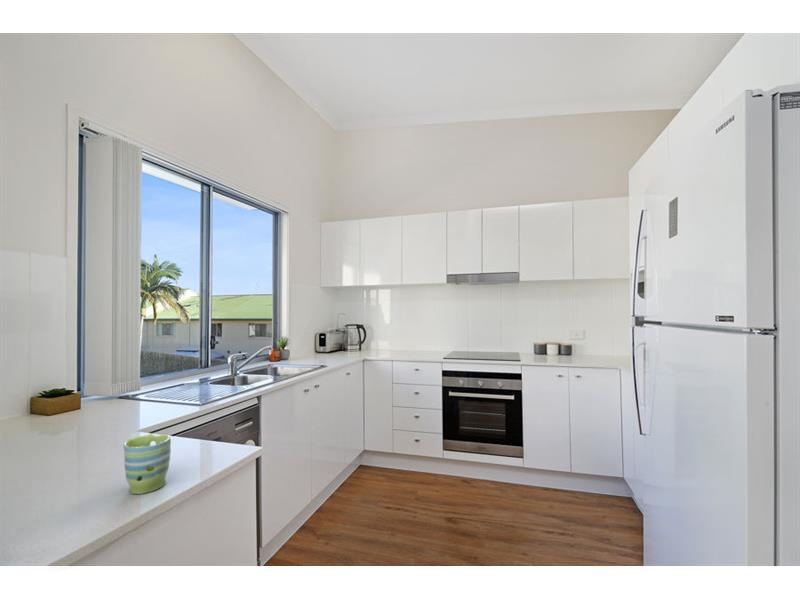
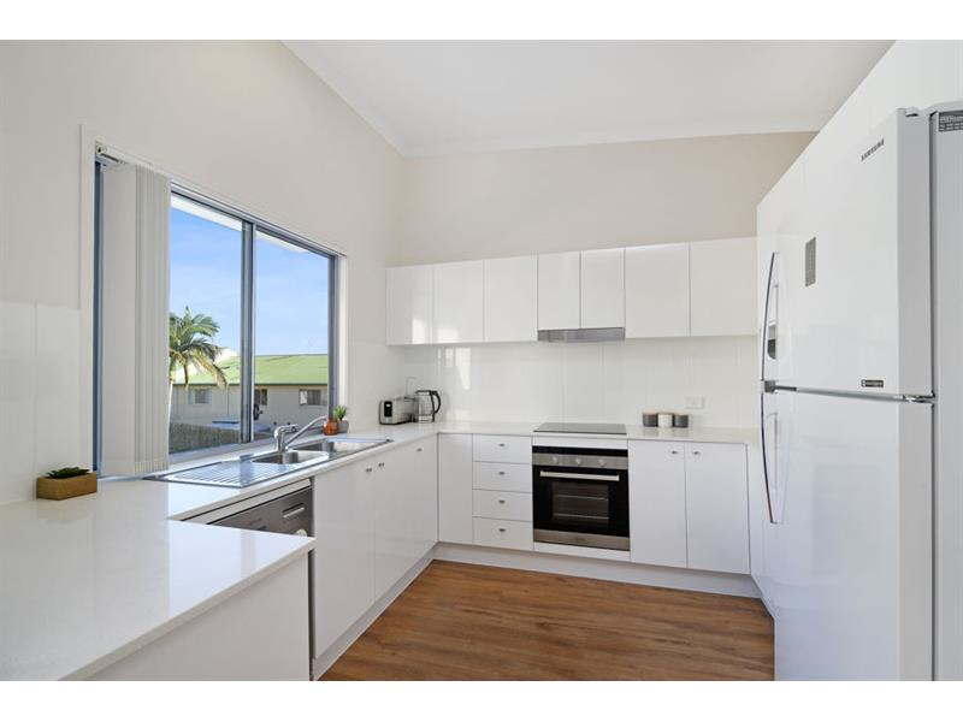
- mug (147, 460)
